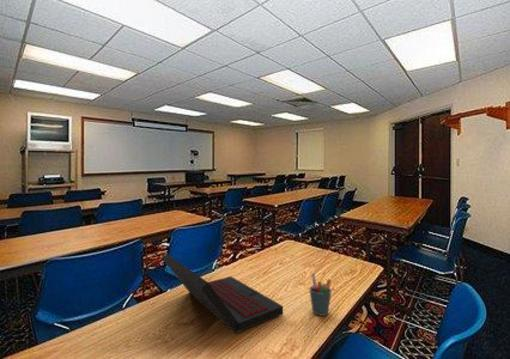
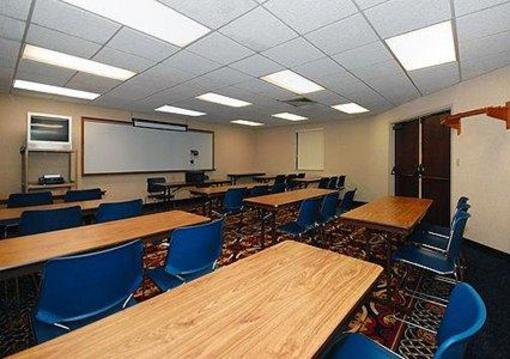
- laptop (219, 282)
- pen holder (320, 294)
